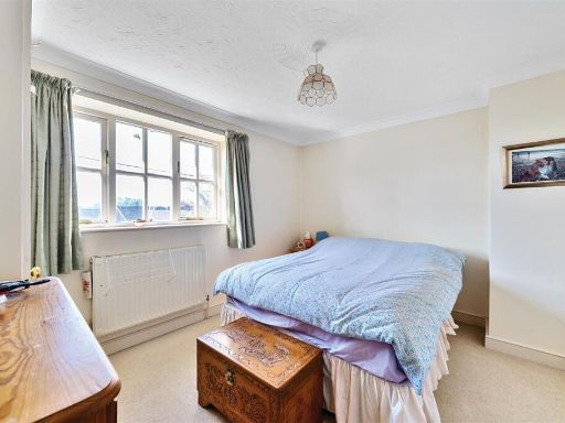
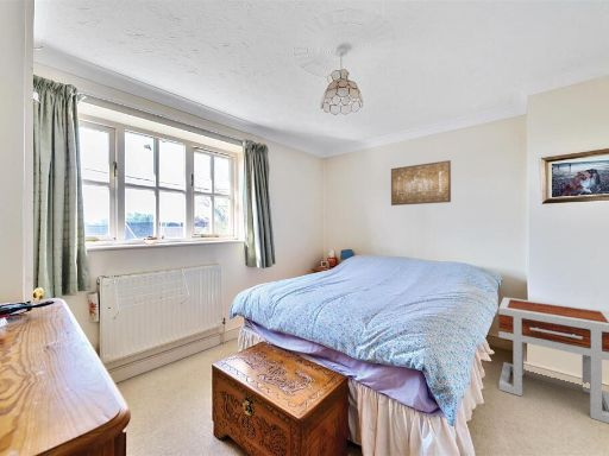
+ wall art (419, 184)
+ side table (553, 348)
